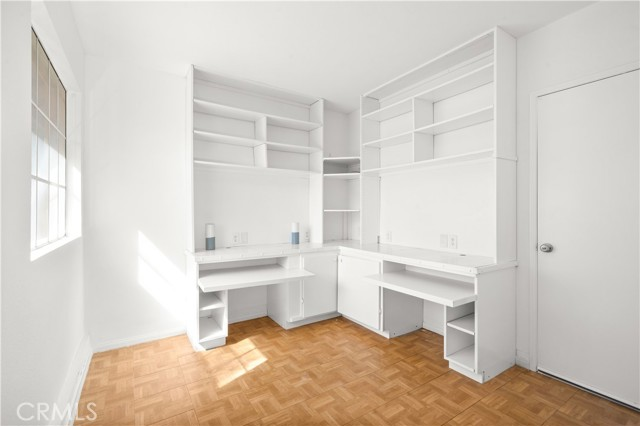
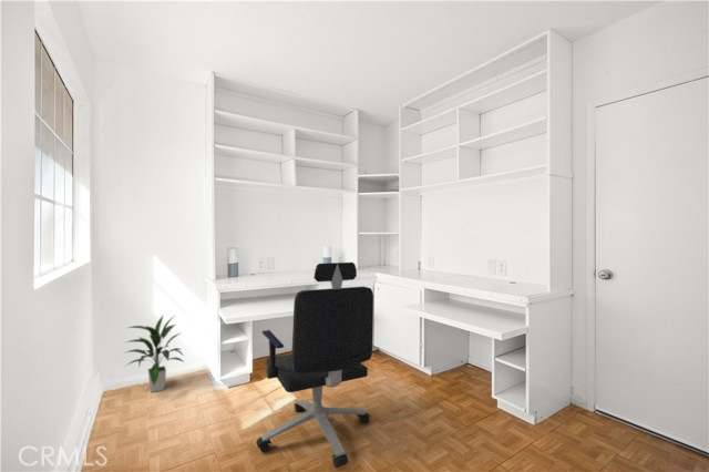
+ office chair (317, 347)
+ indoor plant (155, 352)
